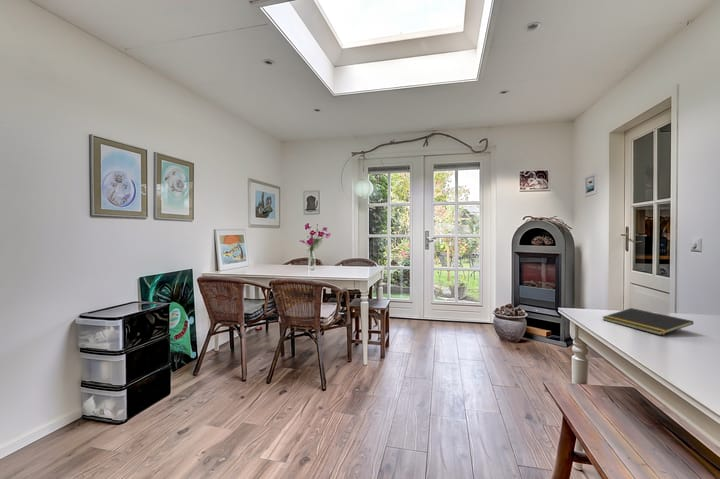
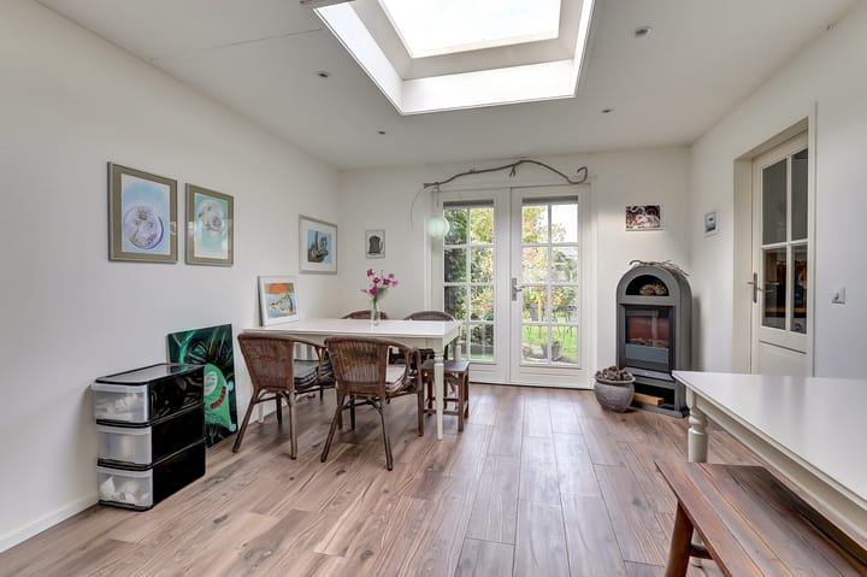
- notepad (644, 320)
